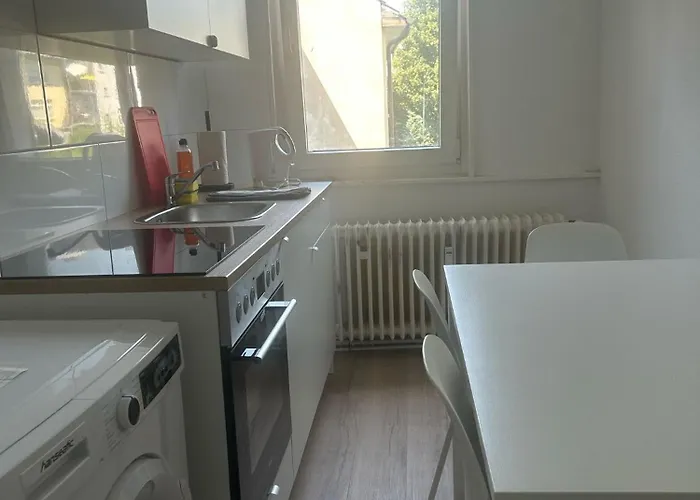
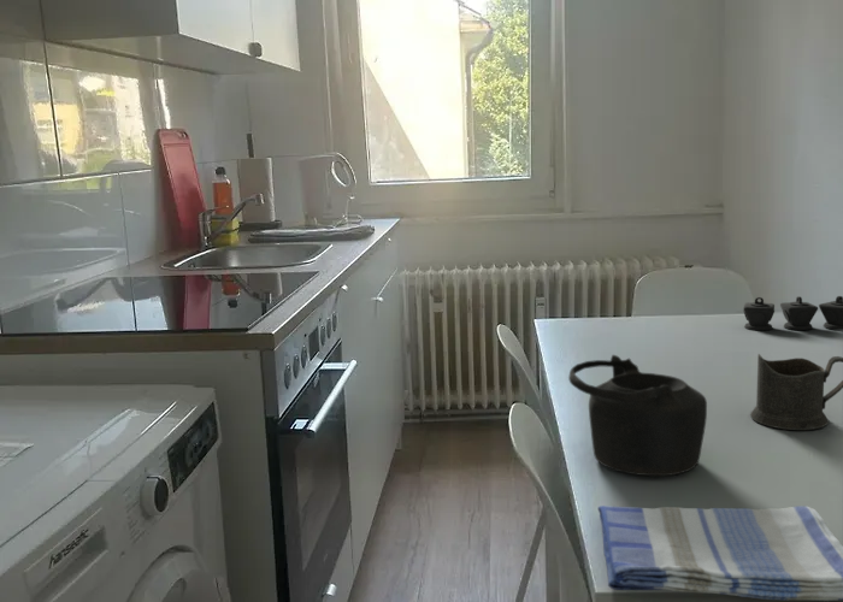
+ cup (800, 386)
+ teapot (636, 412)
+ sugar bowl (800, 312)
+ dish towel (719, 543)
